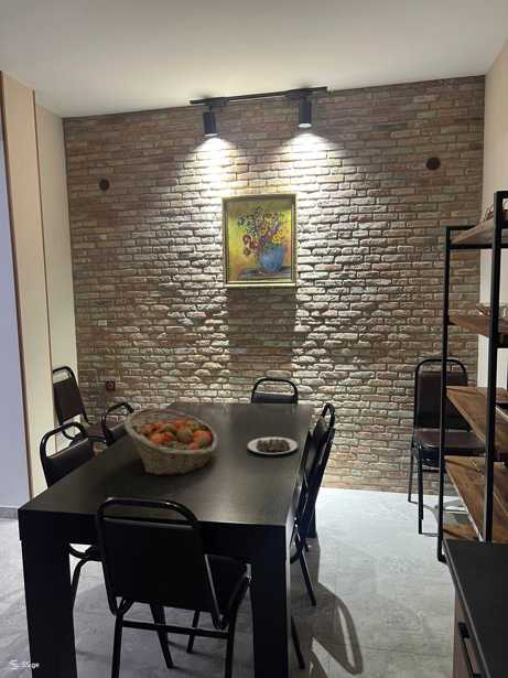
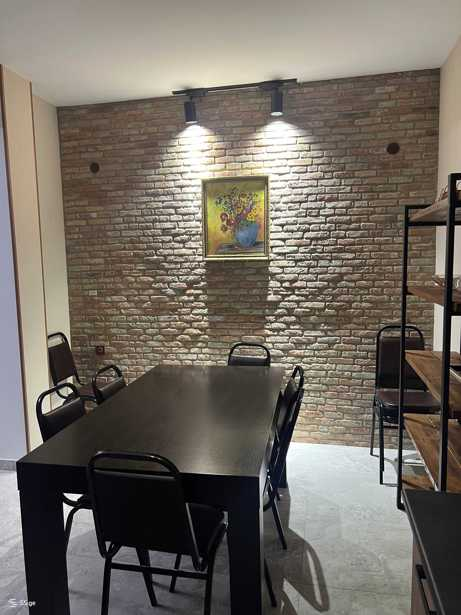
- plate (272, 444)
- fruit basket (172, 438)
